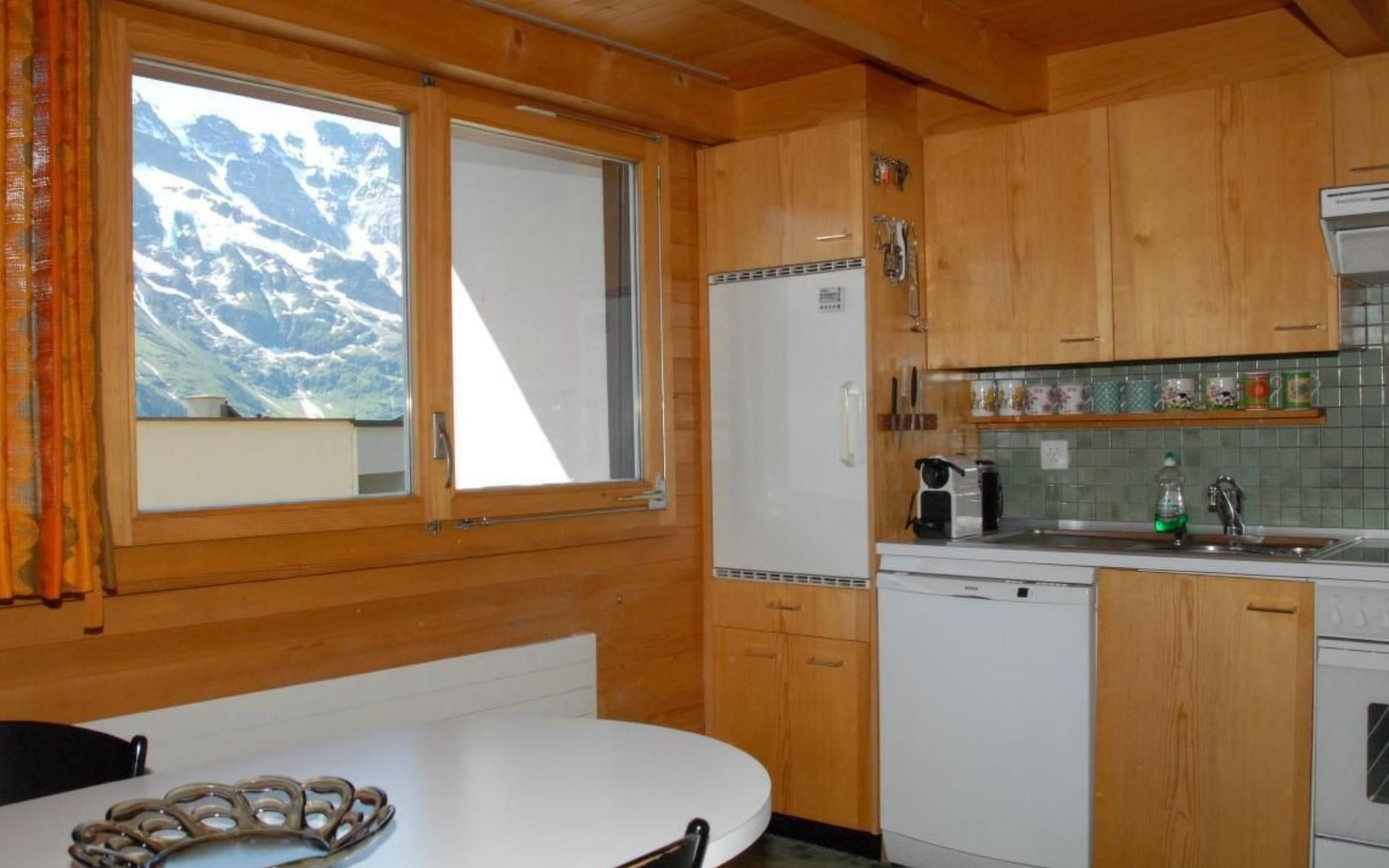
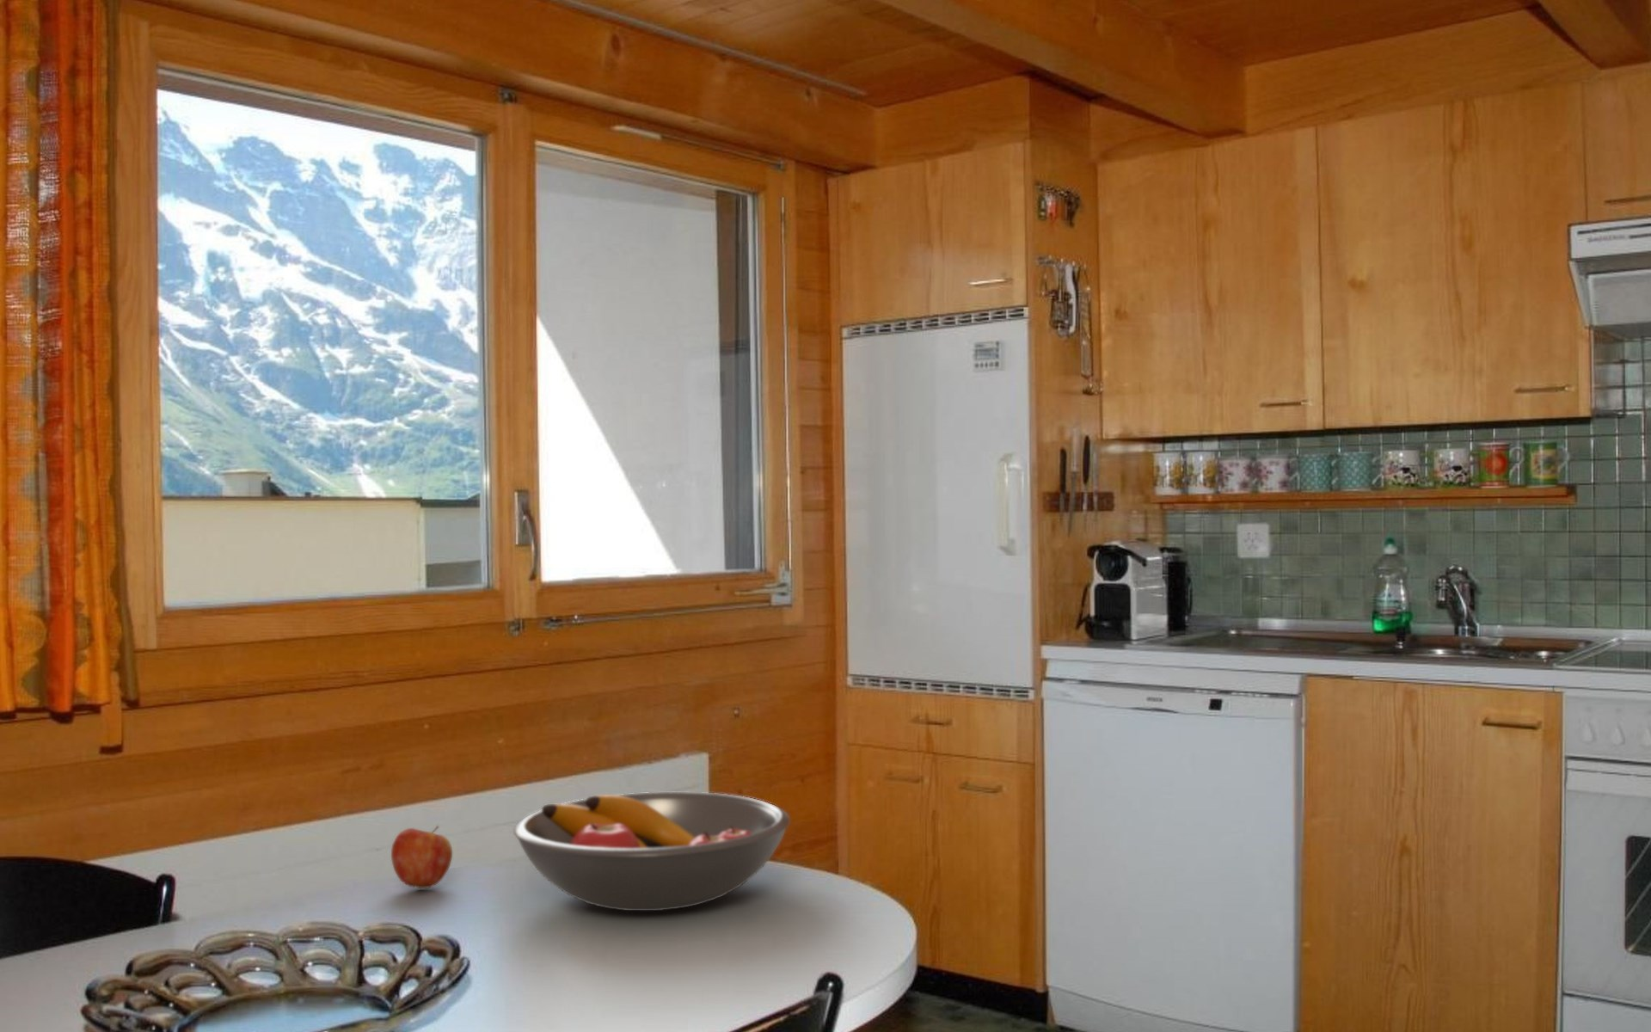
+ apple (421, 857)
+ fruit bowl (654, 847)
